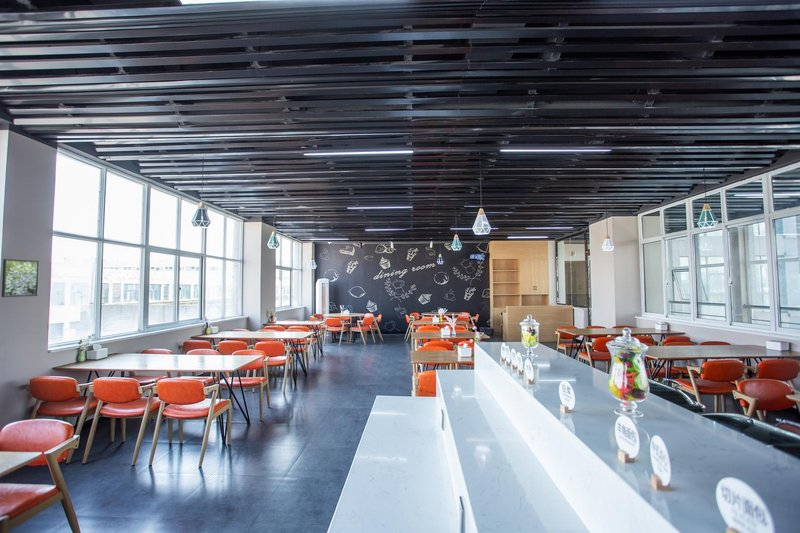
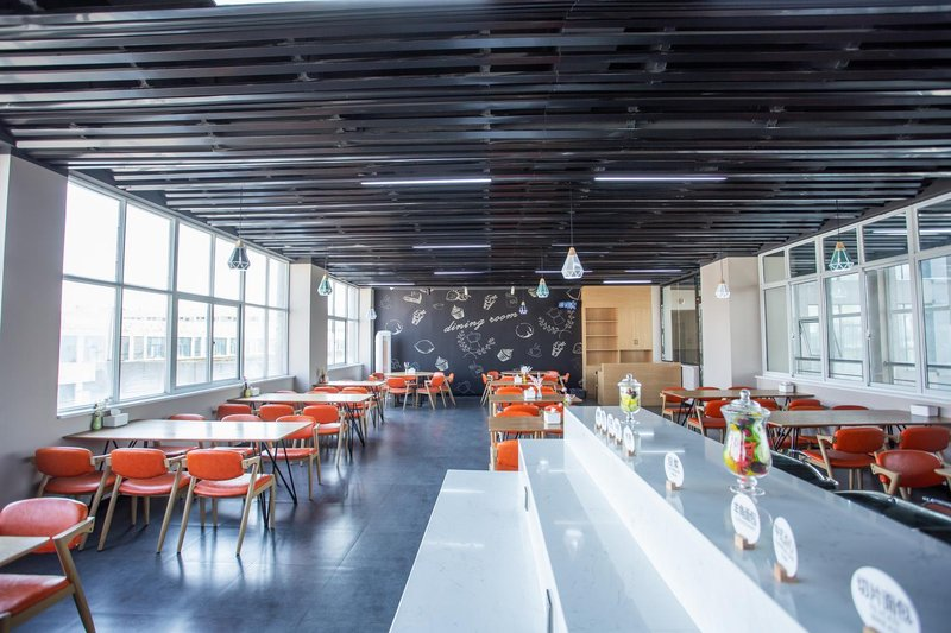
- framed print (21, 278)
